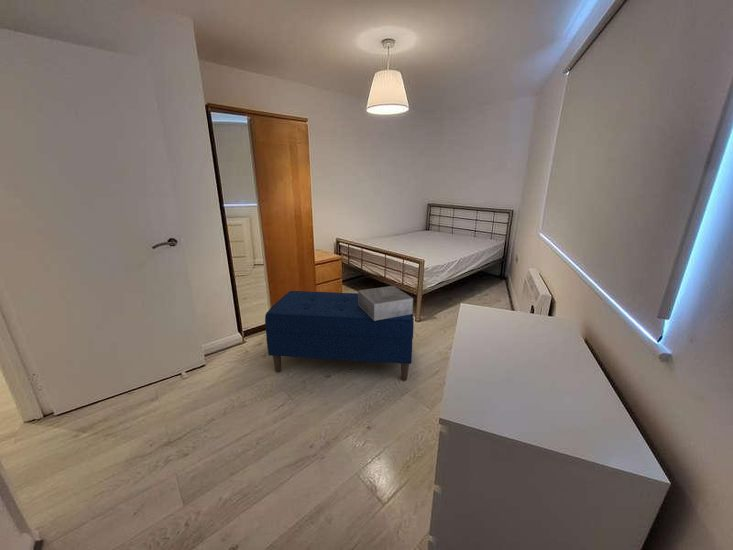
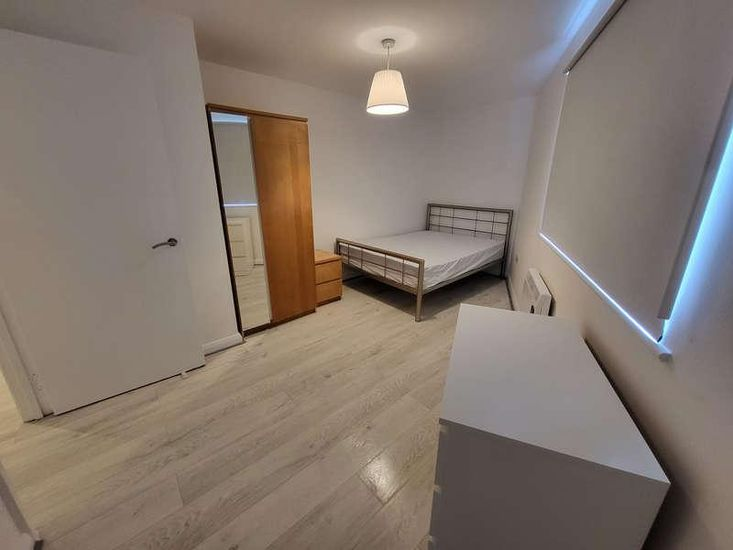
- bench (343, 332)
- decorative box (384, 301)
